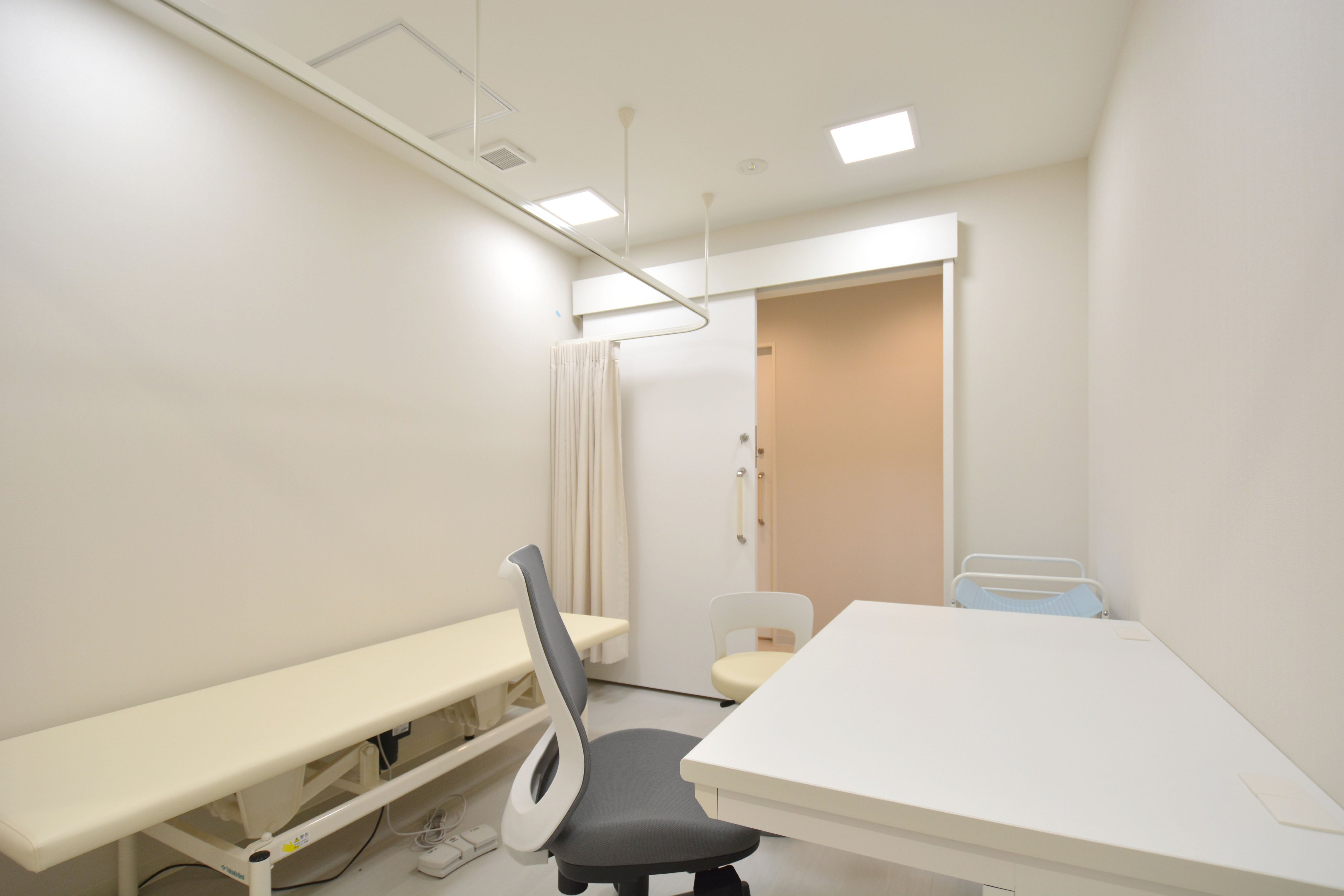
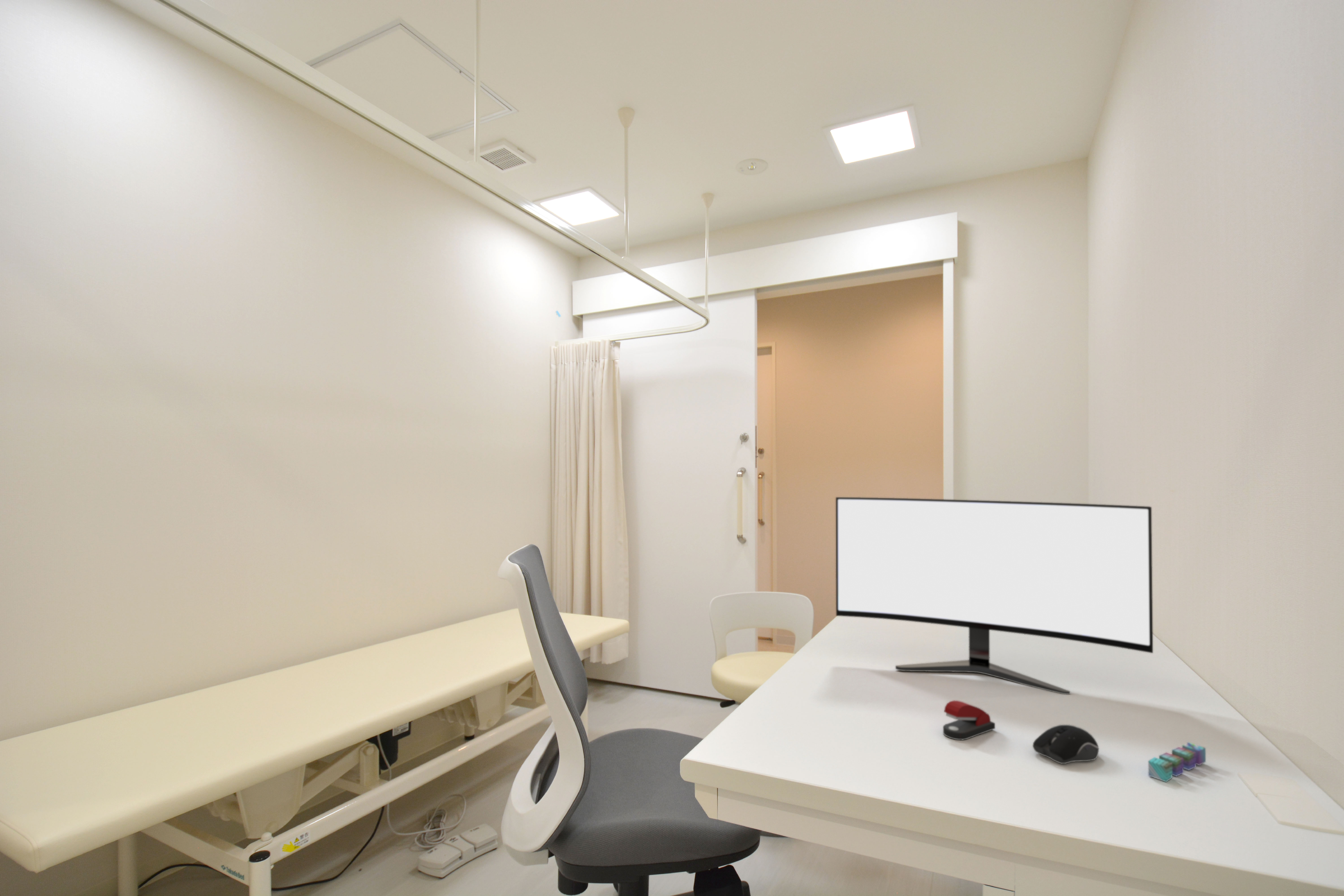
+ stapler (967, 716)
+ computer mouse (1067, 740)
+ monitor (978, 587)
+ sticky notes (1177, 761)
